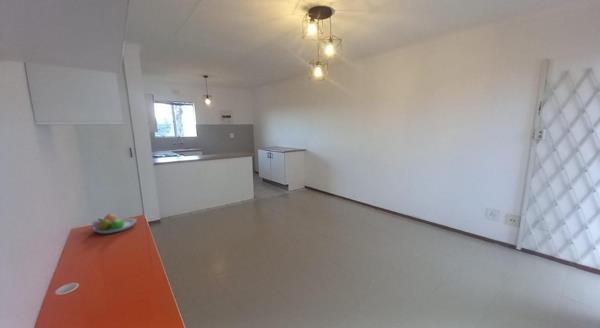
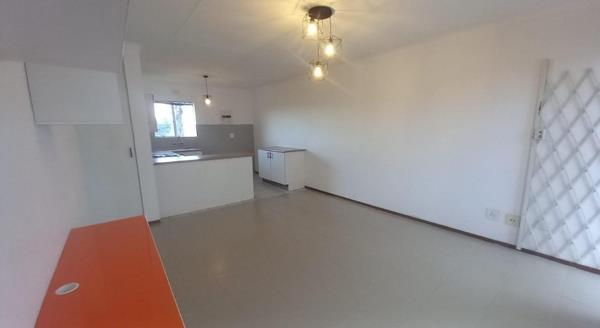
- fruit bowl (114, 221)
